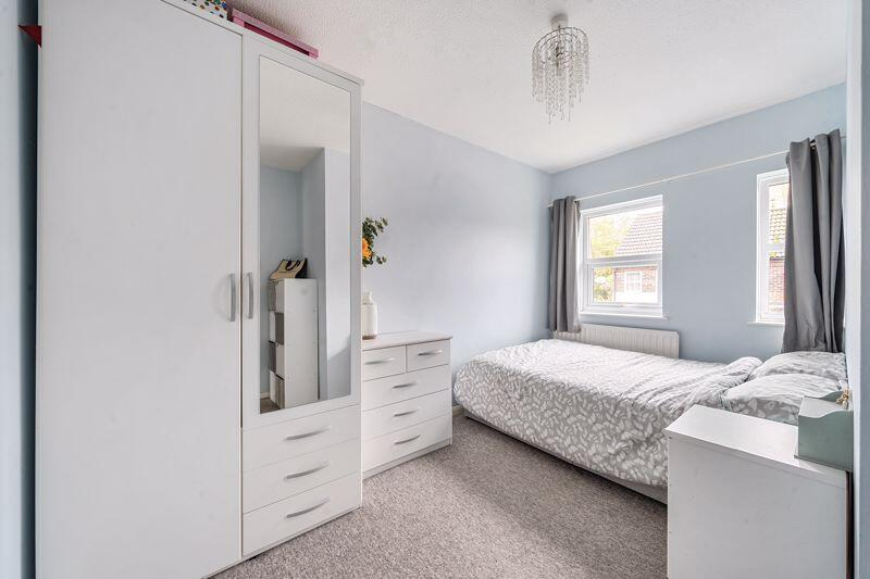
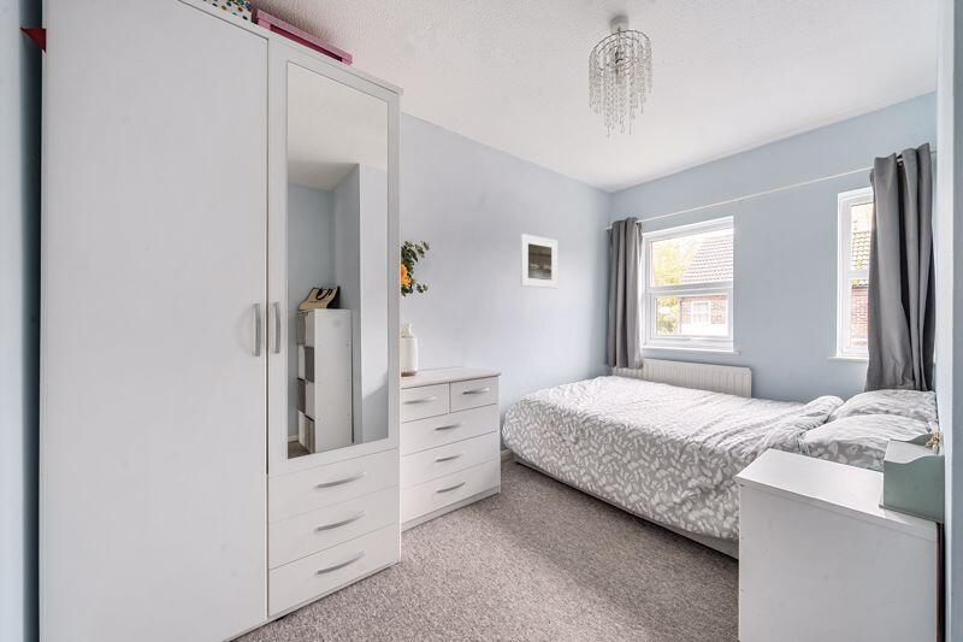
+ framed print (539, 261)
